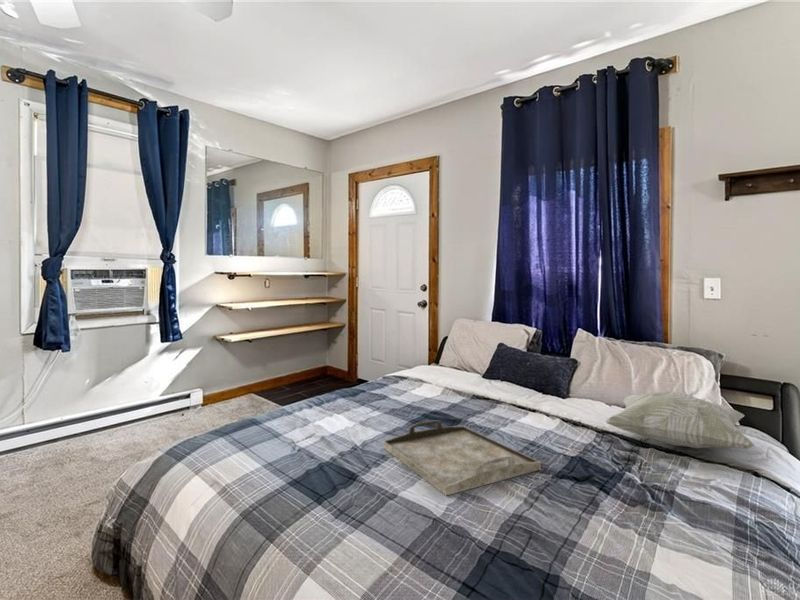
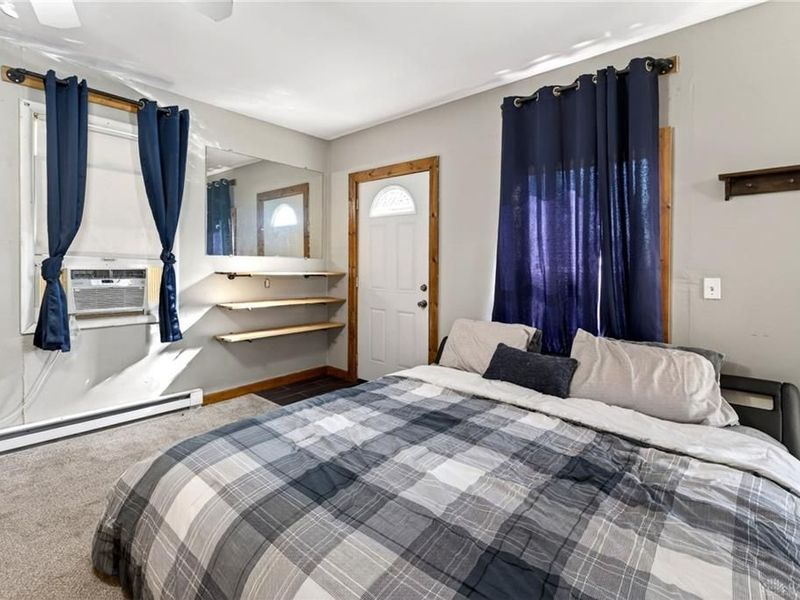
- decorative pillow (676, 418)
- serving tray (456, 447)
